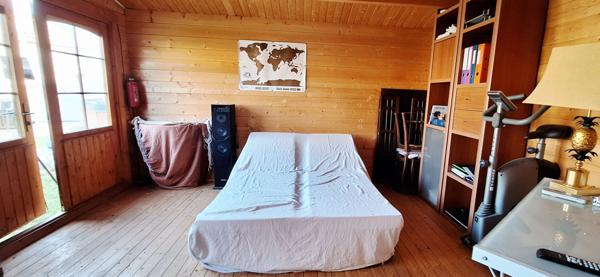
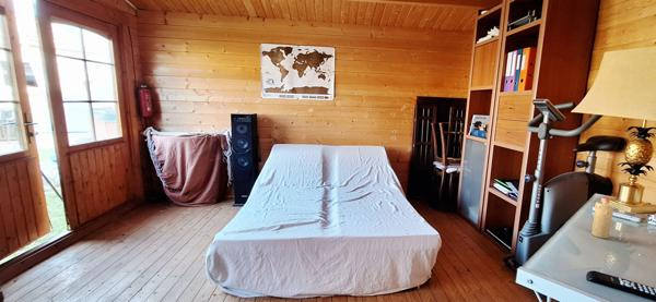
+ candle (602, 216)
